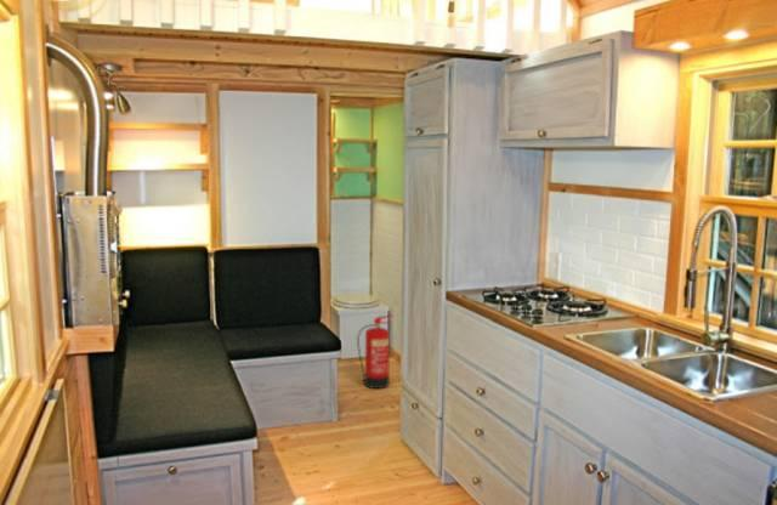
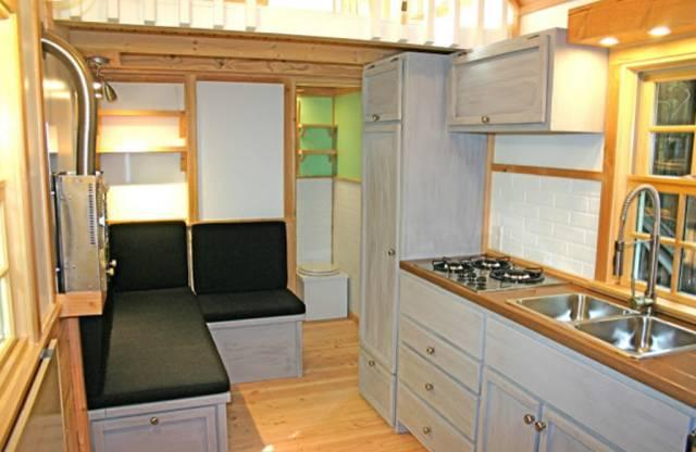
- fire extinguisher (375, 351)
